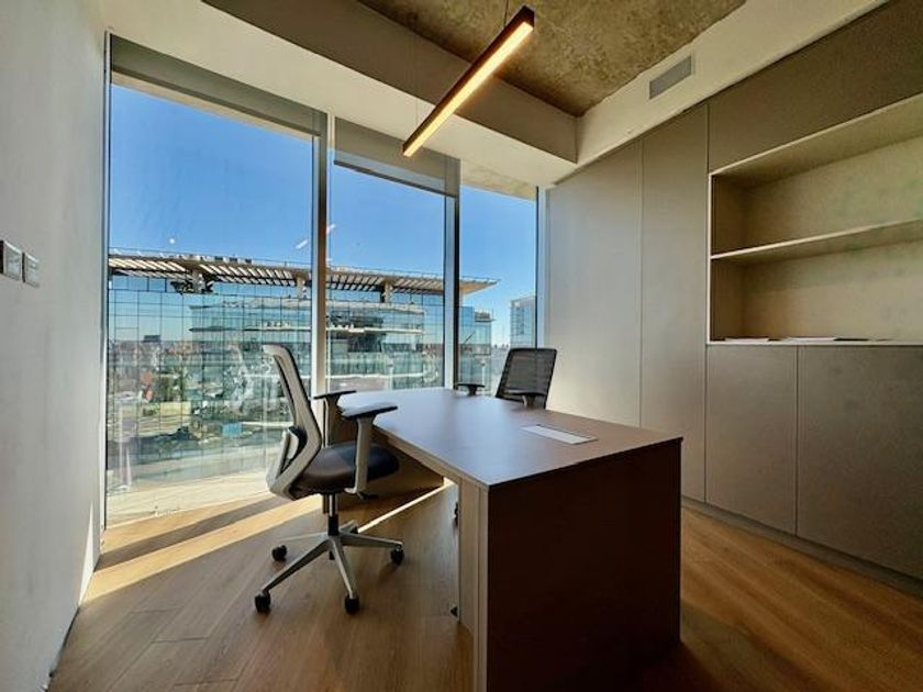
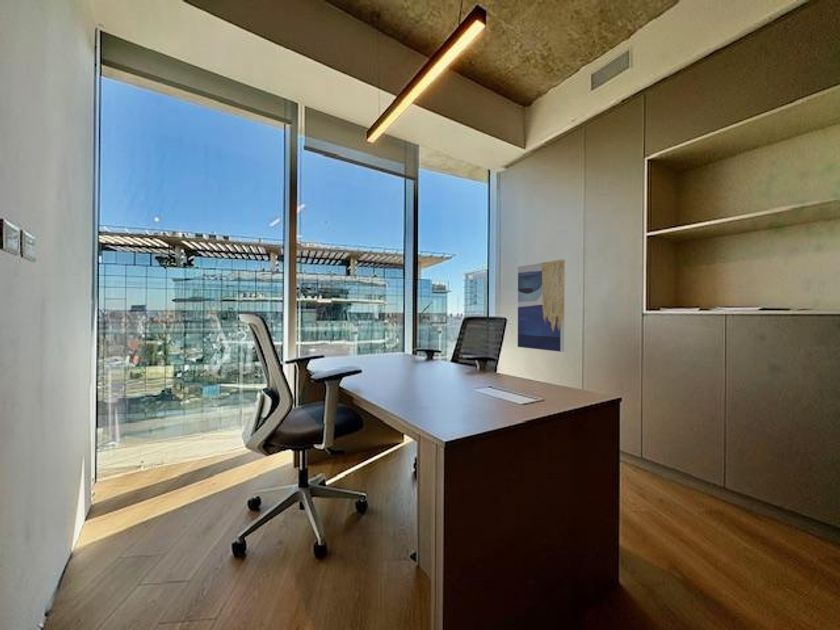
+ wall art (539, 306)
